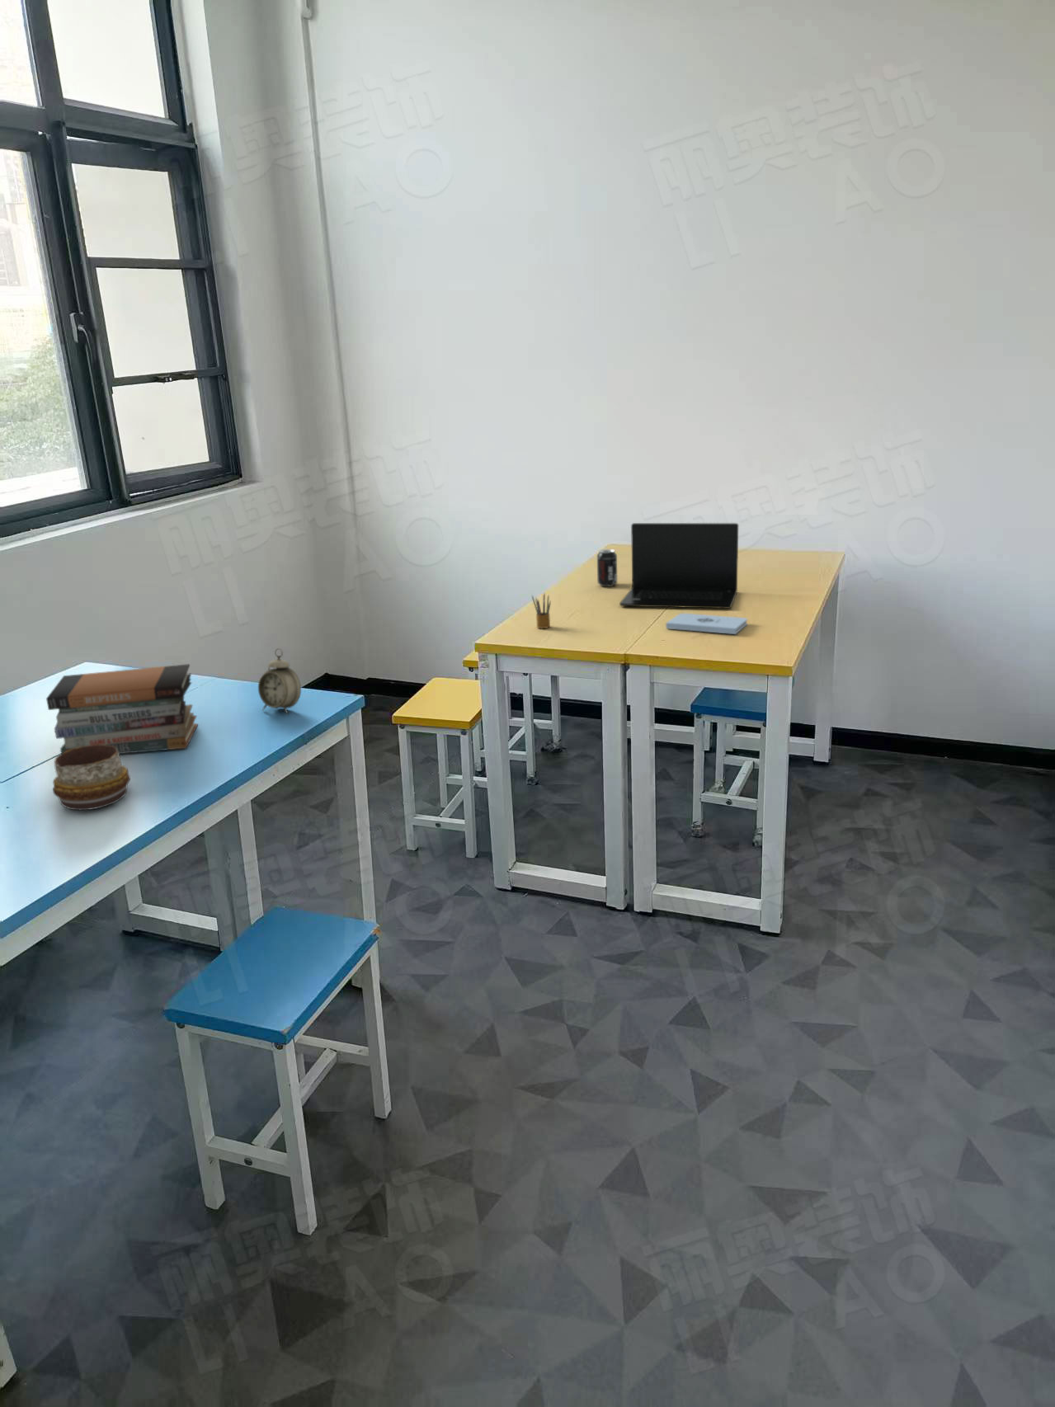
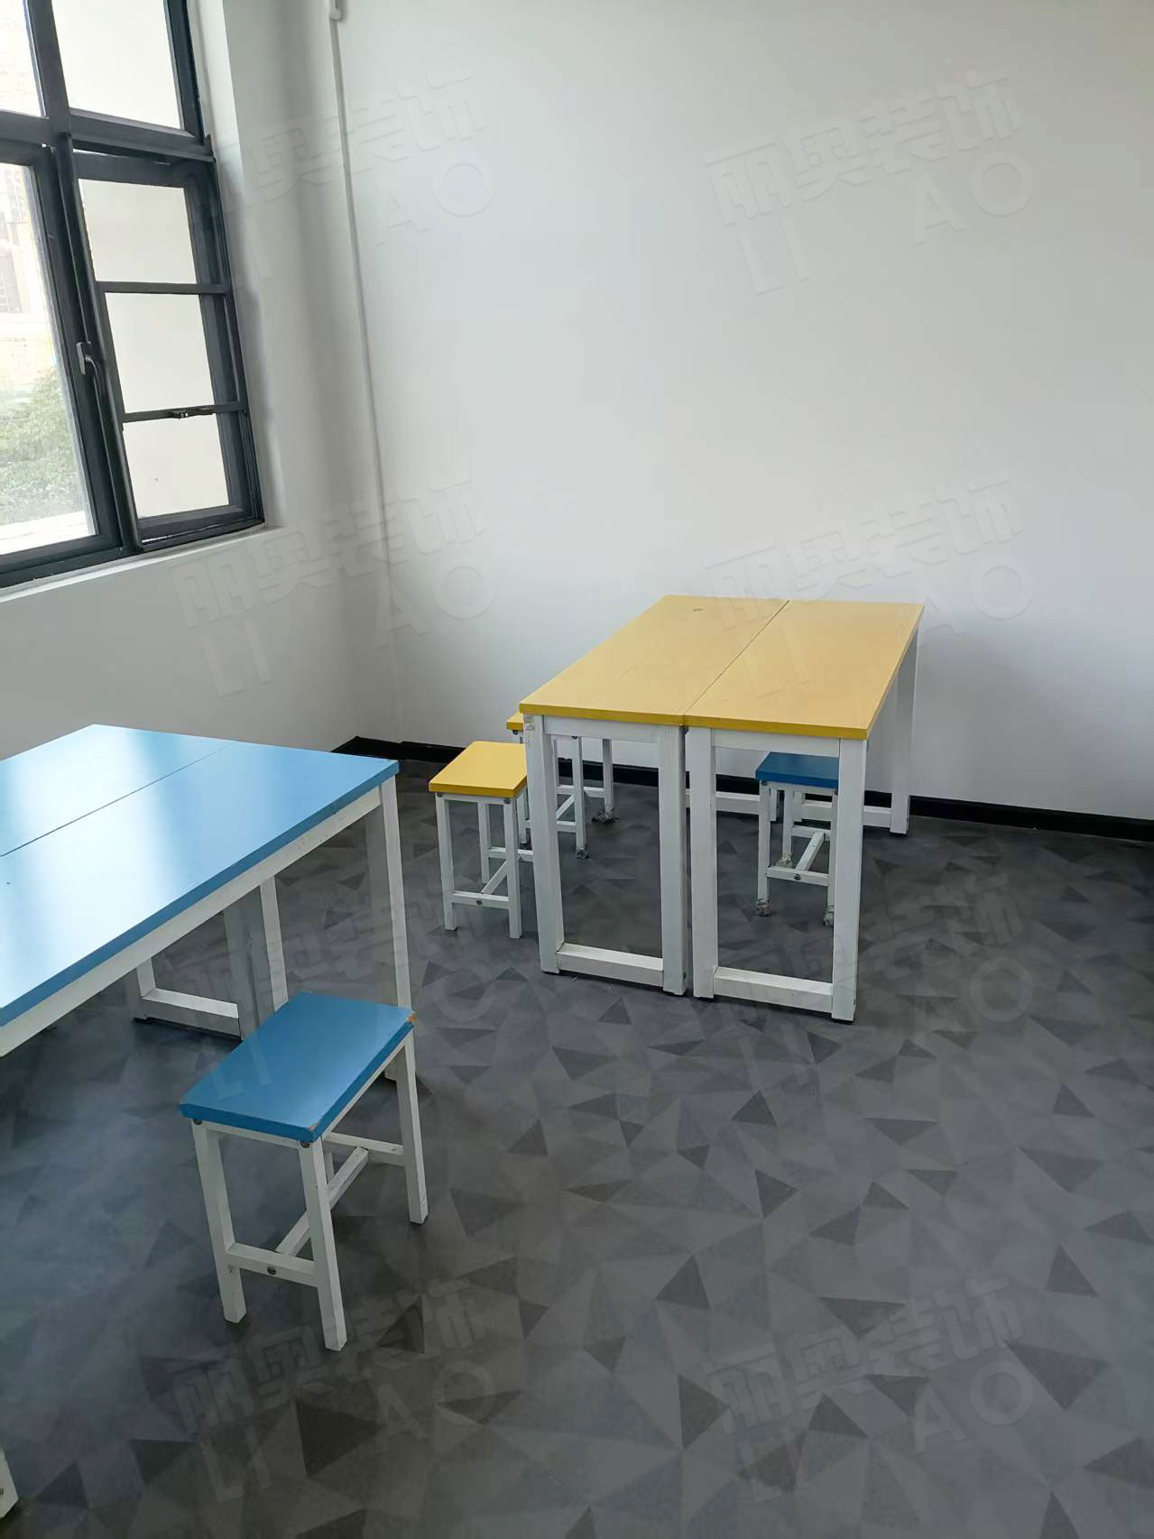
- beverage can (607, 567)
- pencil box (543, 610)
- book stack (124, 711)
- alarm clock (278, 679)
- decorative bowl (90, 778)
- laptop (679, 564)
- notepad (707, 623)
